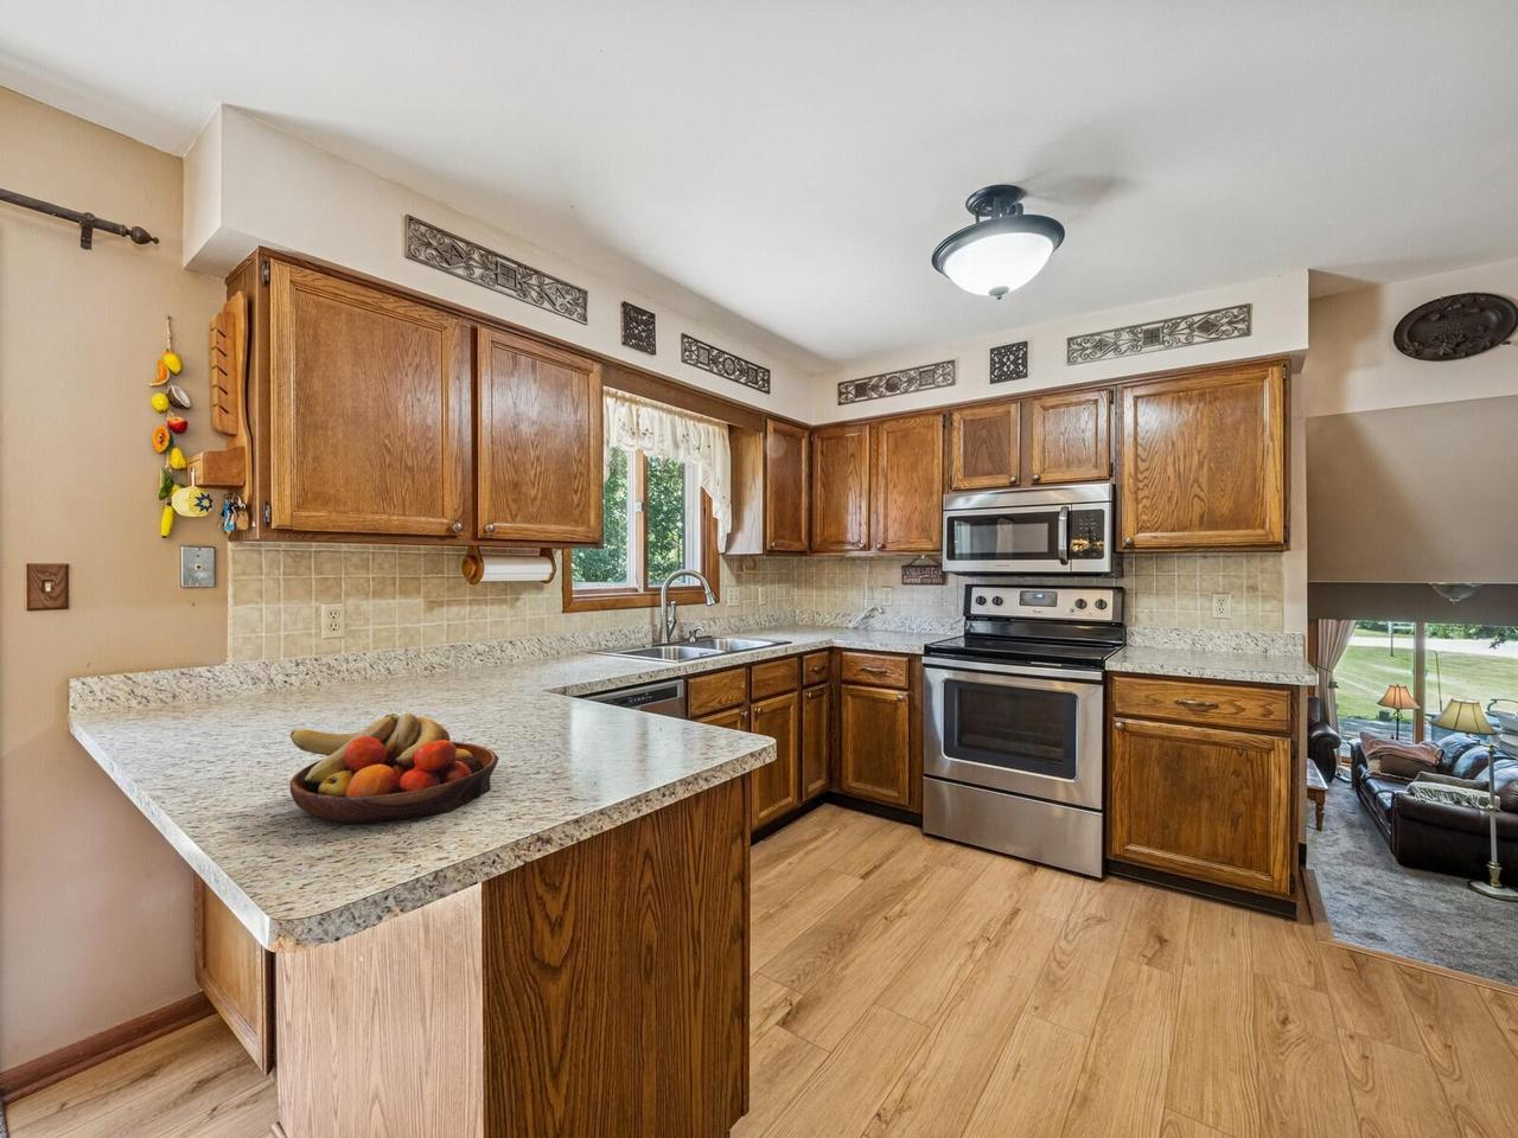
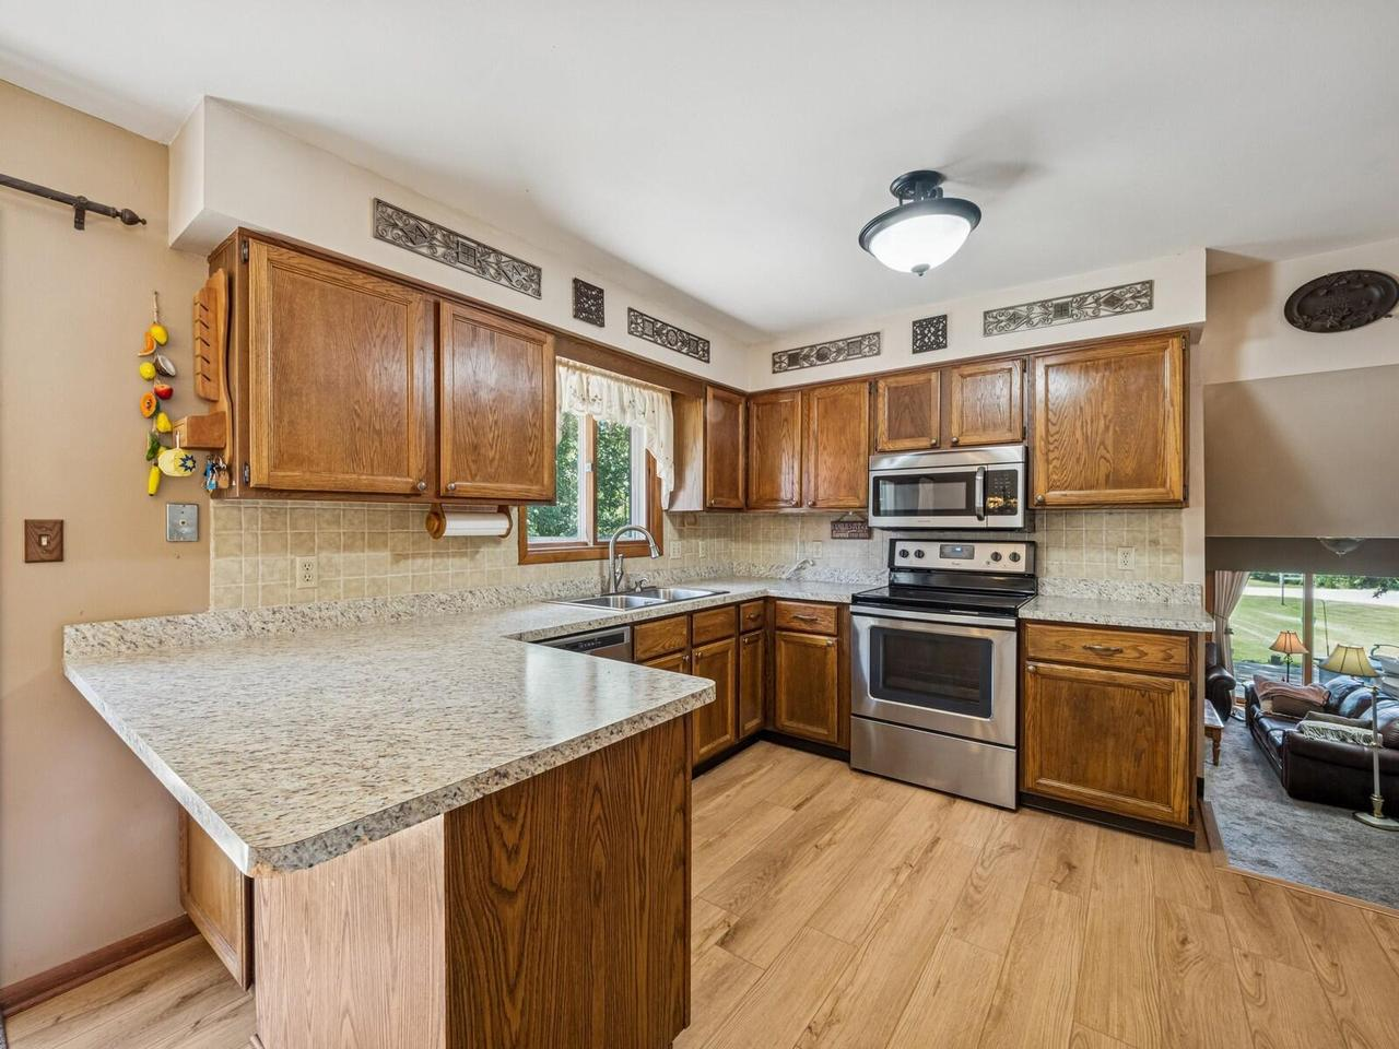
- fruit bowl (397, 759)
